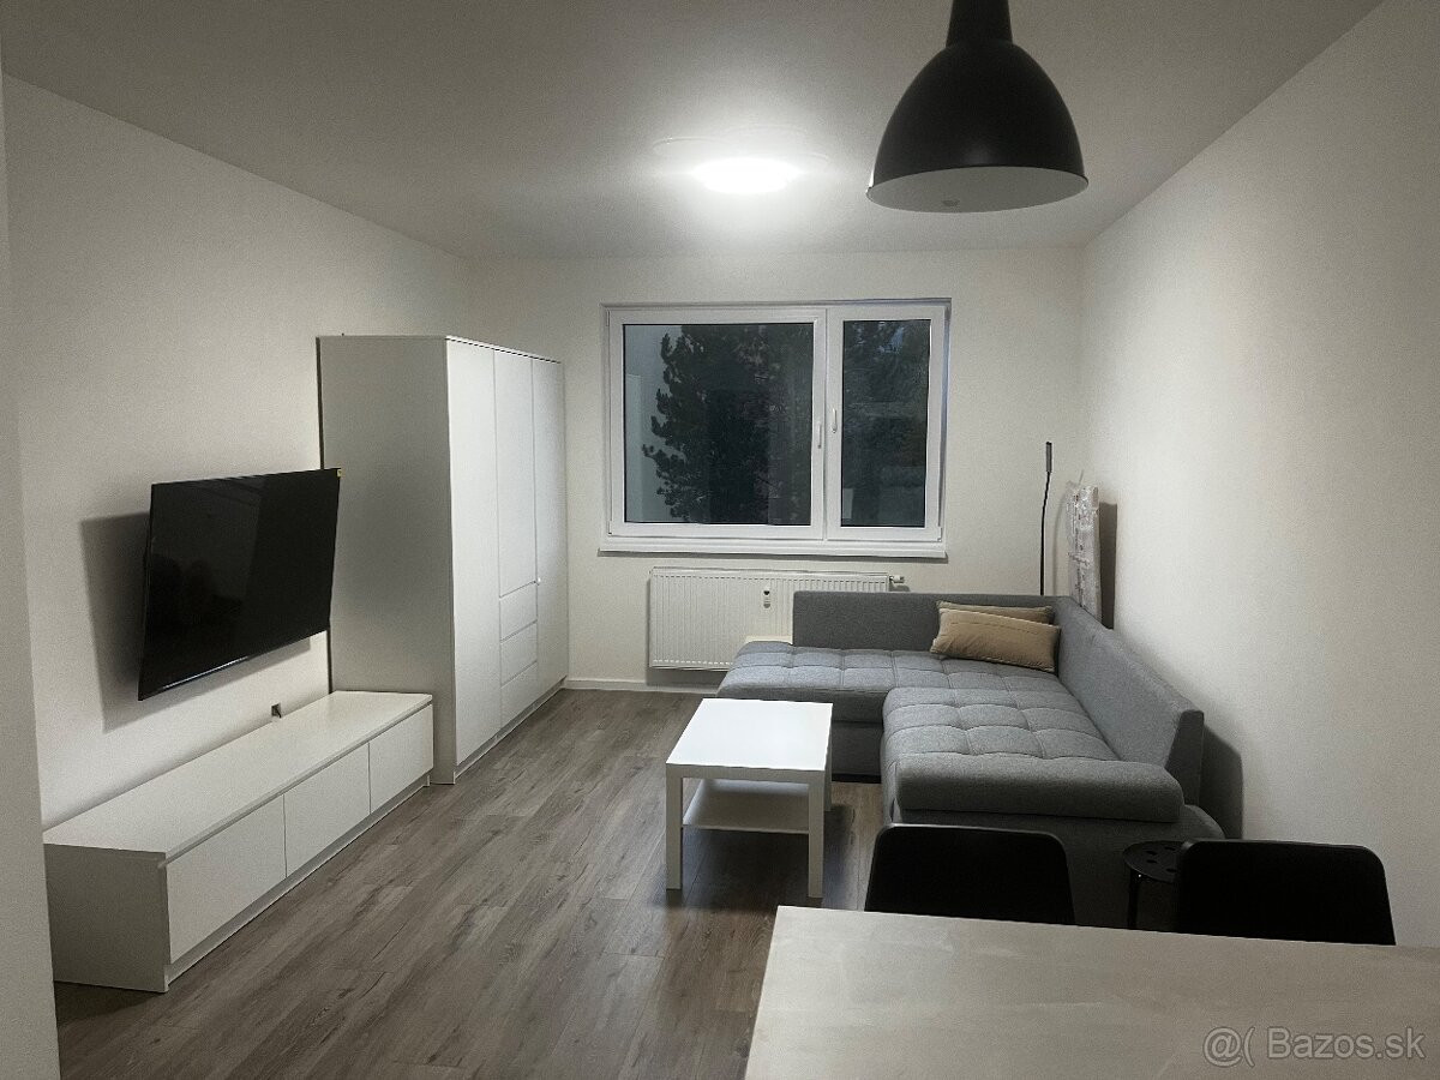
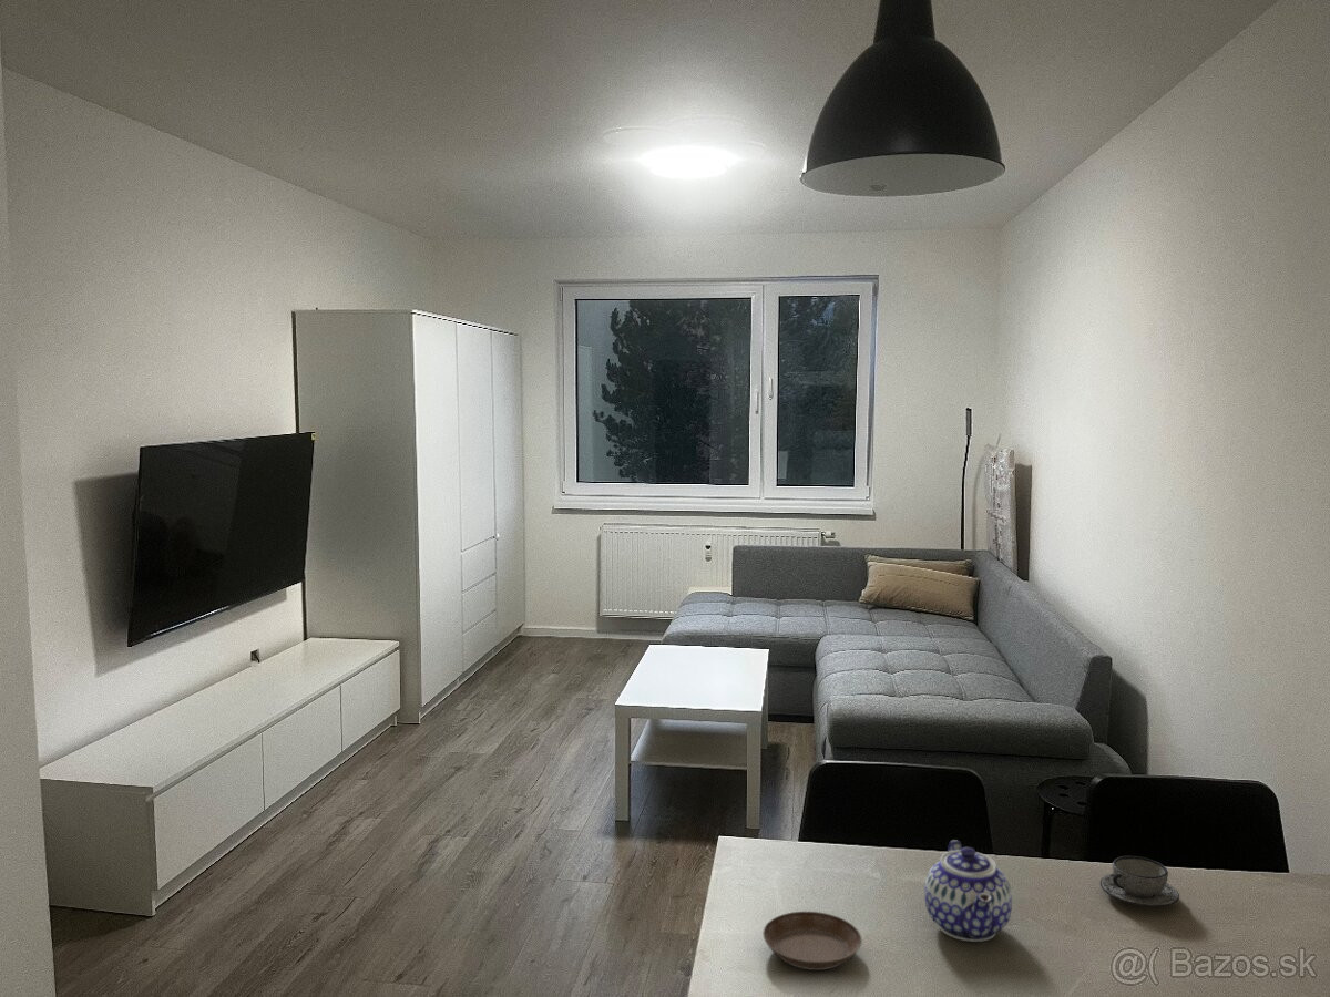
+ saucer (811, 943)
+ teapot (968, 887)
+ teacup (1139, 881)
